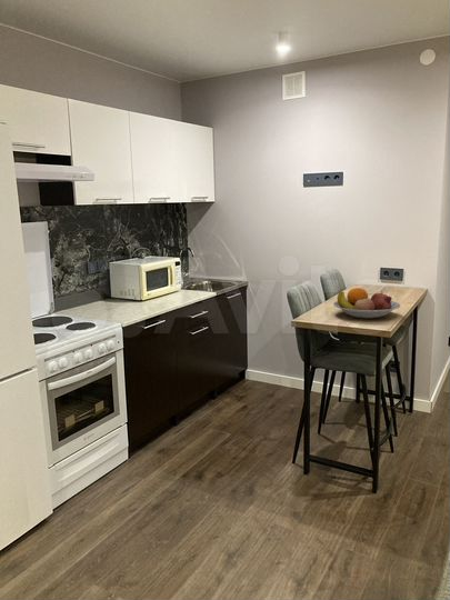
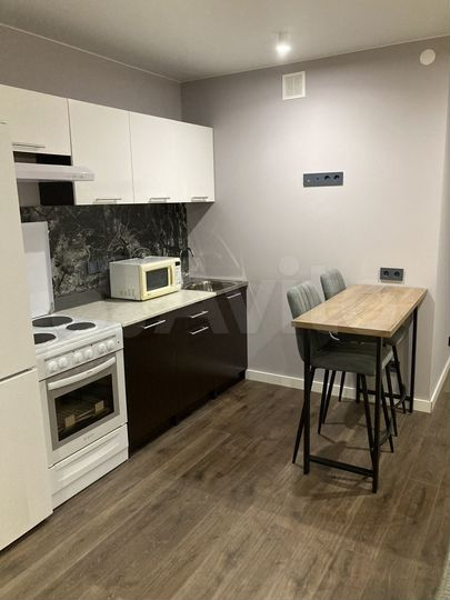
- fruit bowl (366, 301)
